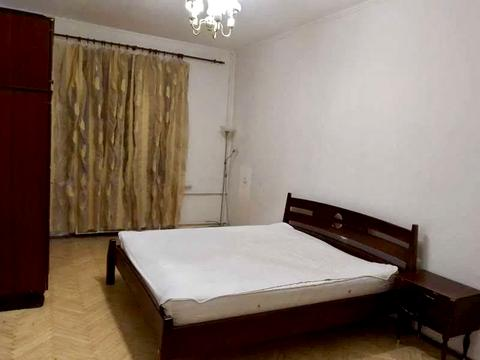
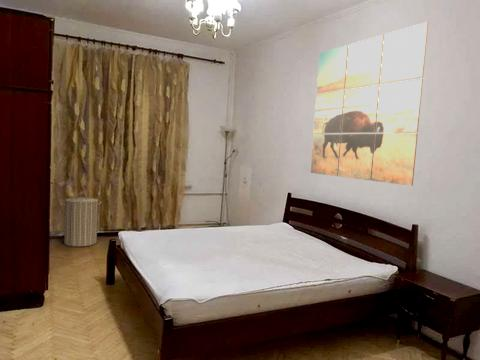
+ laundry hamper (81, 217)
+ wall art (359, 110)
